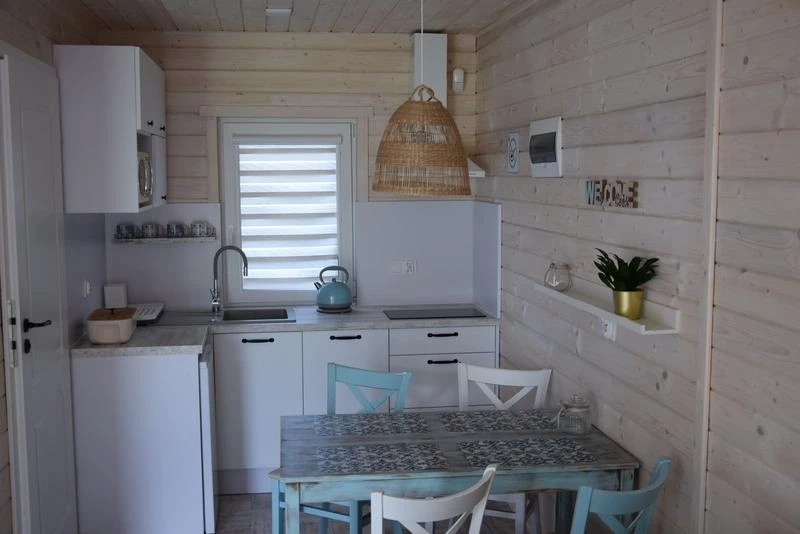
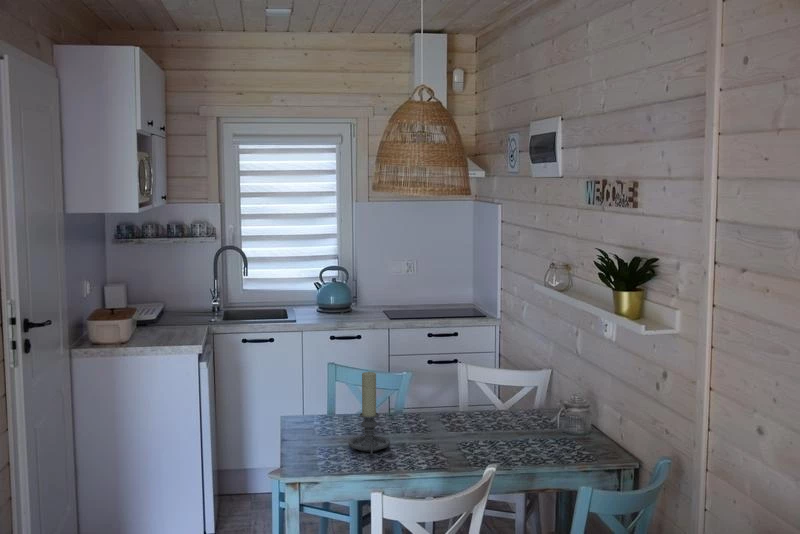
+ candle holder (369, 411)
